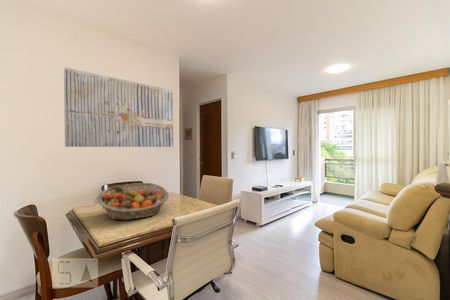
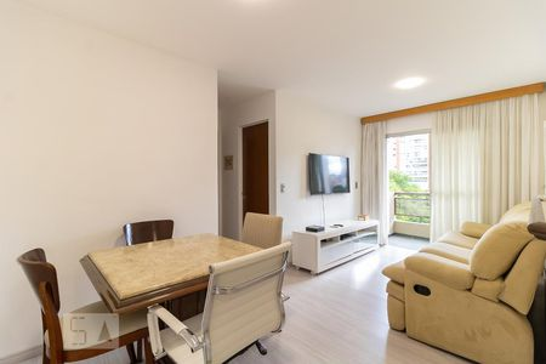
- fruit basket (135, 200)
- wall art (127, 113)
